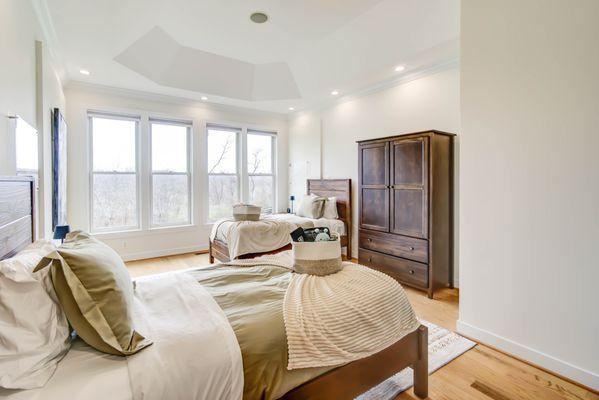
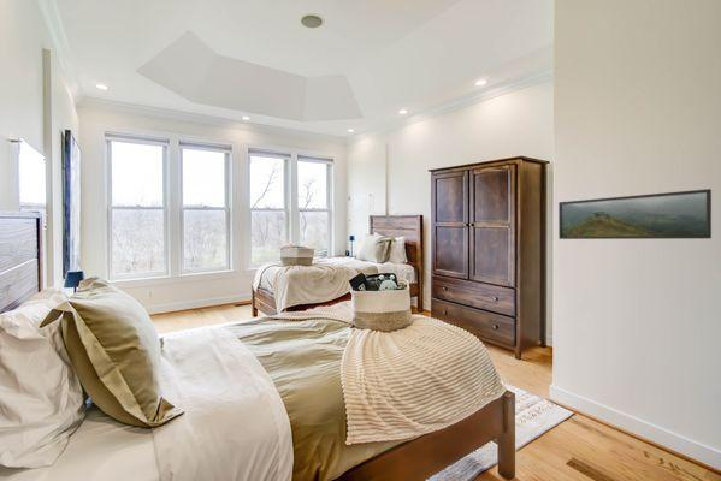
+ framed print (624, 218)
